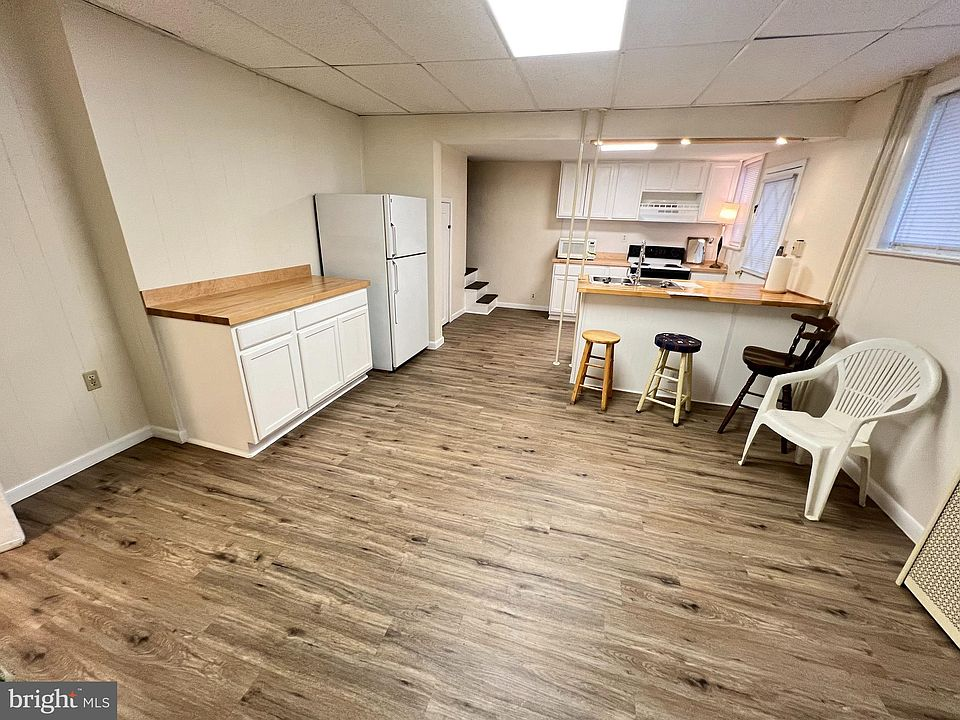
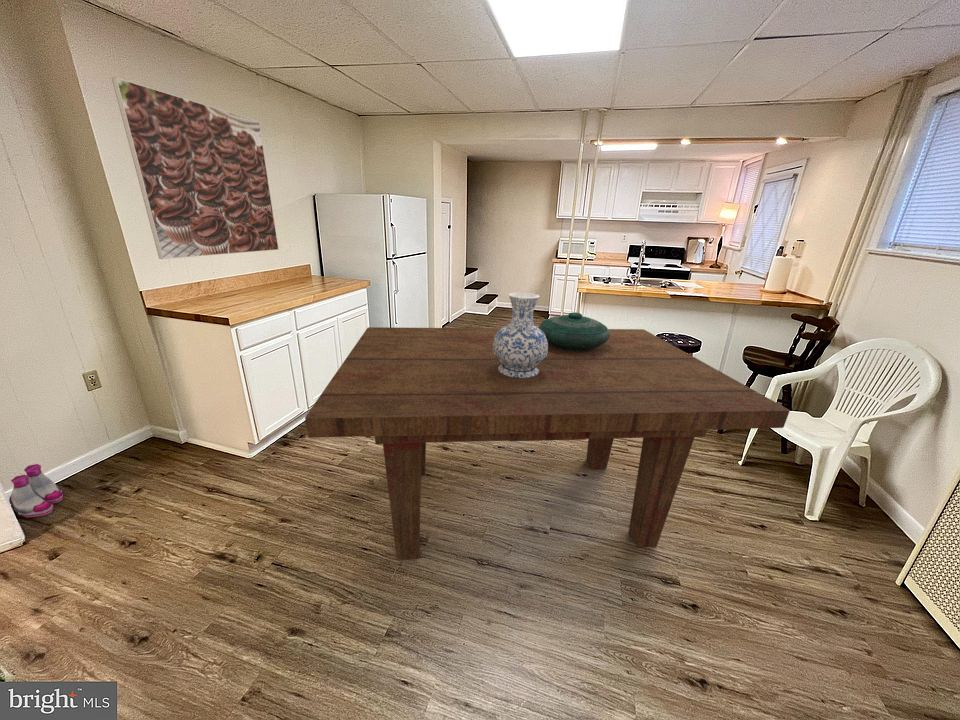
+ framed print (214, 183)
+ dining table (523, 435)
+ vase (521, 333)
+ decorative bowl (573, 328)
+ boots (34, 487)
